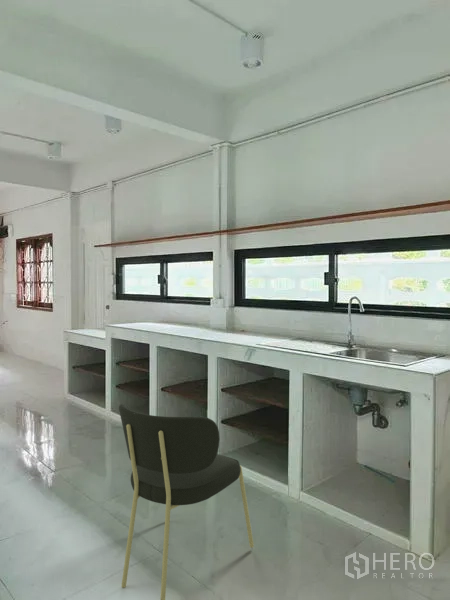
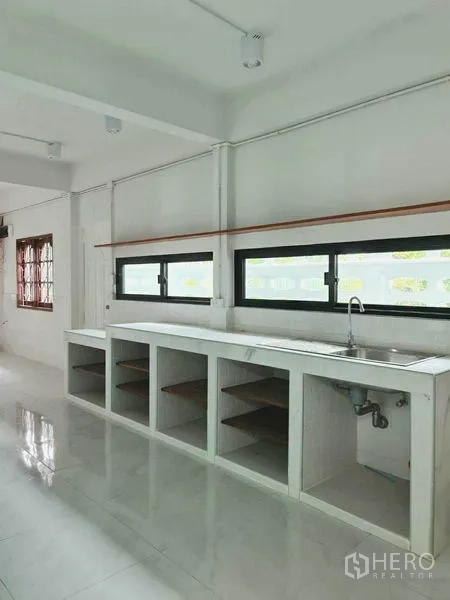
- dining chair (177, 482)
